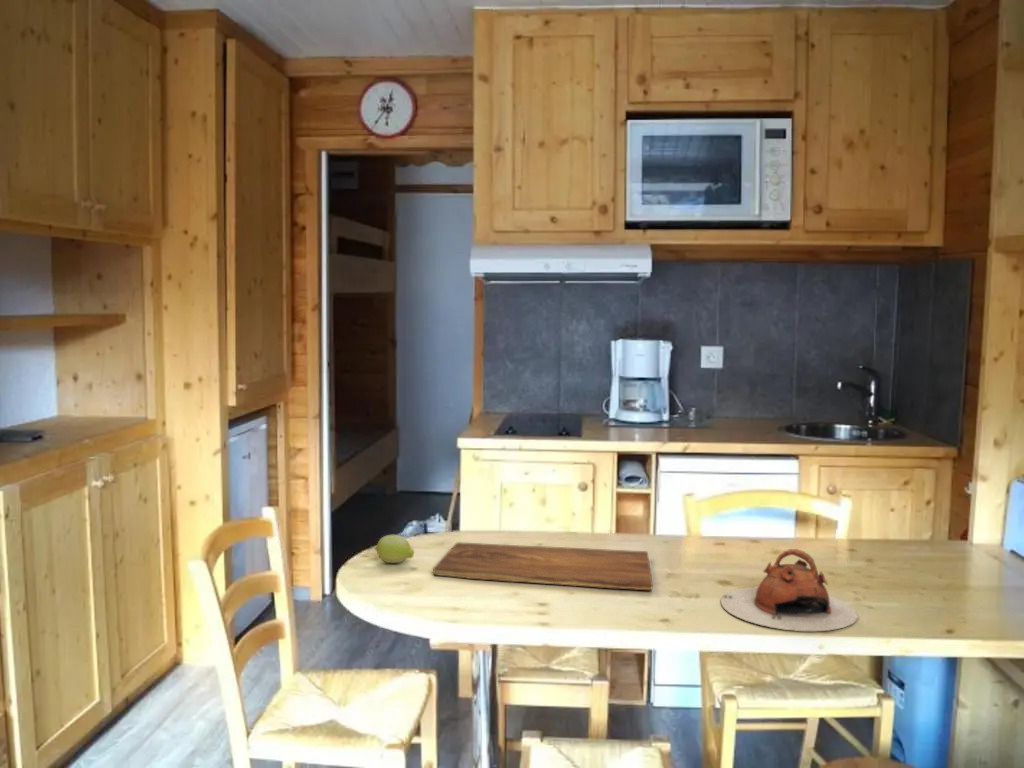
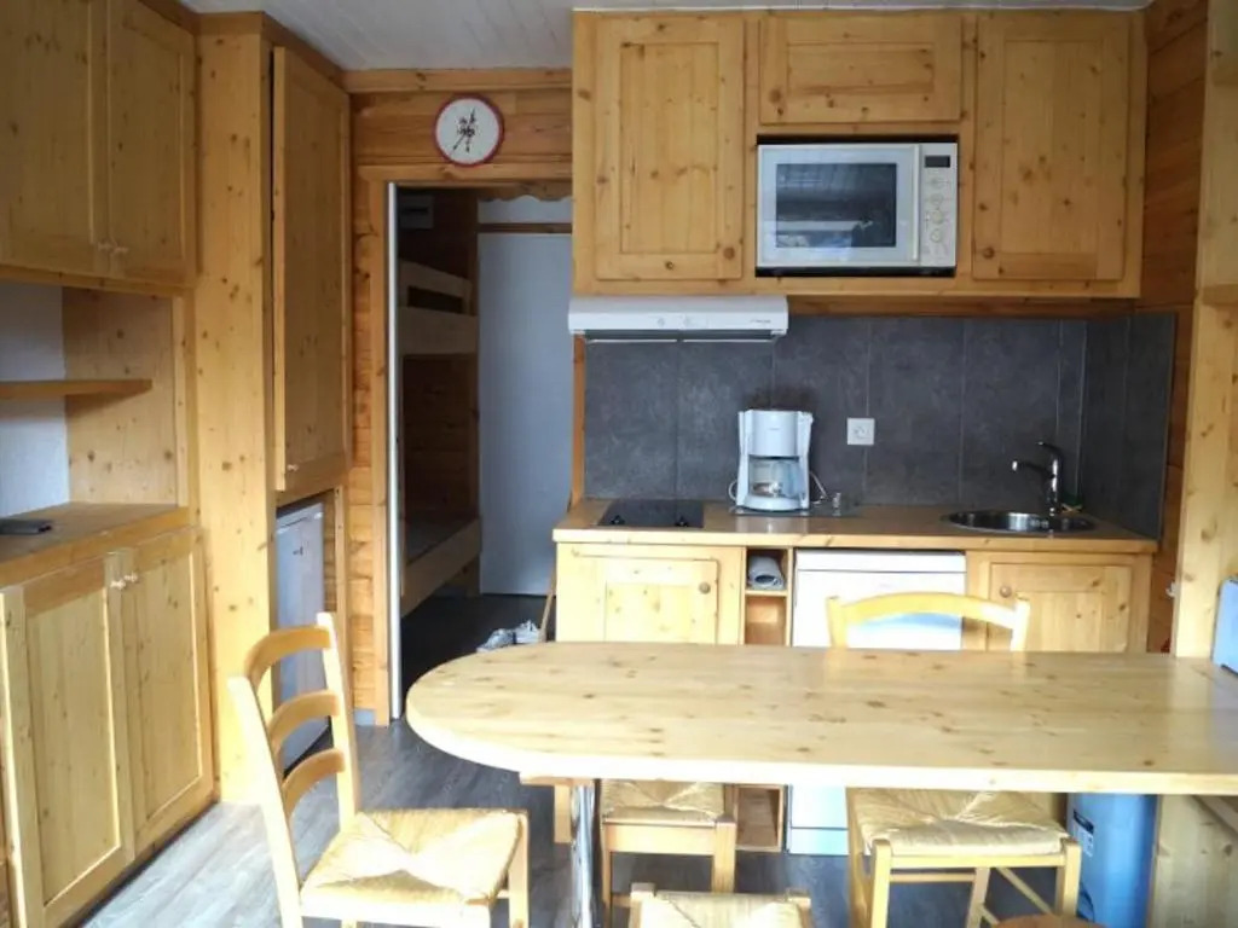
- fruit (394, 548)
- cutting board (545, 564)
- teapot (788, 578)
